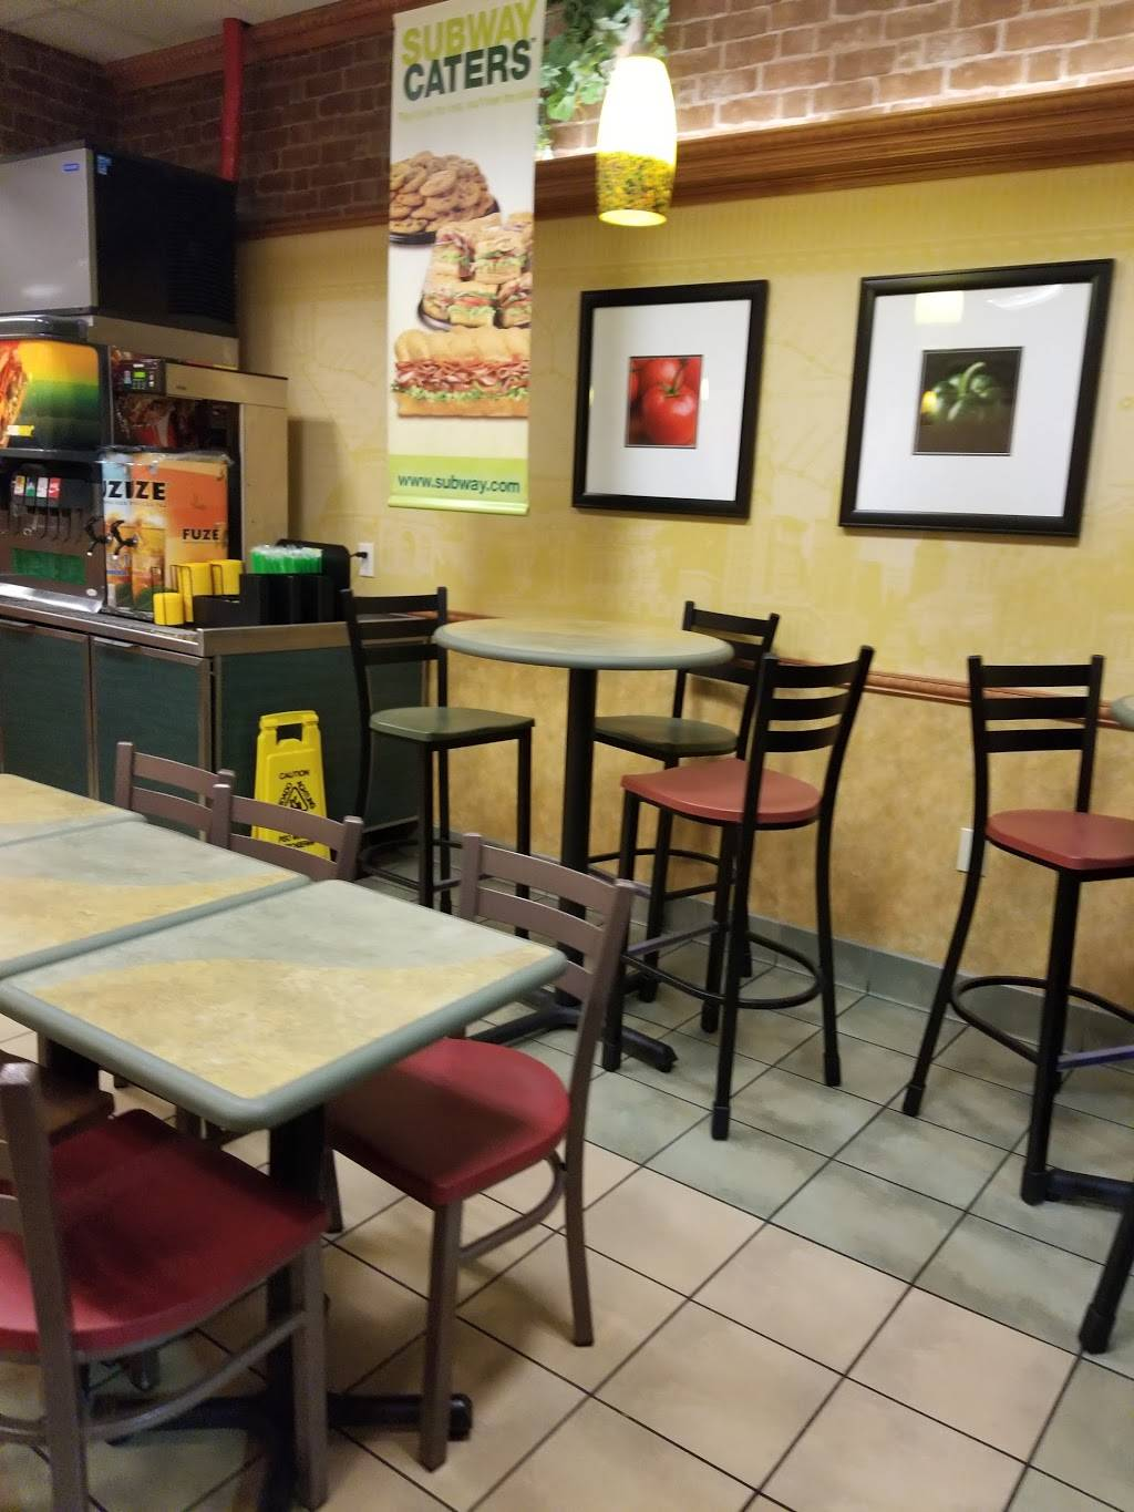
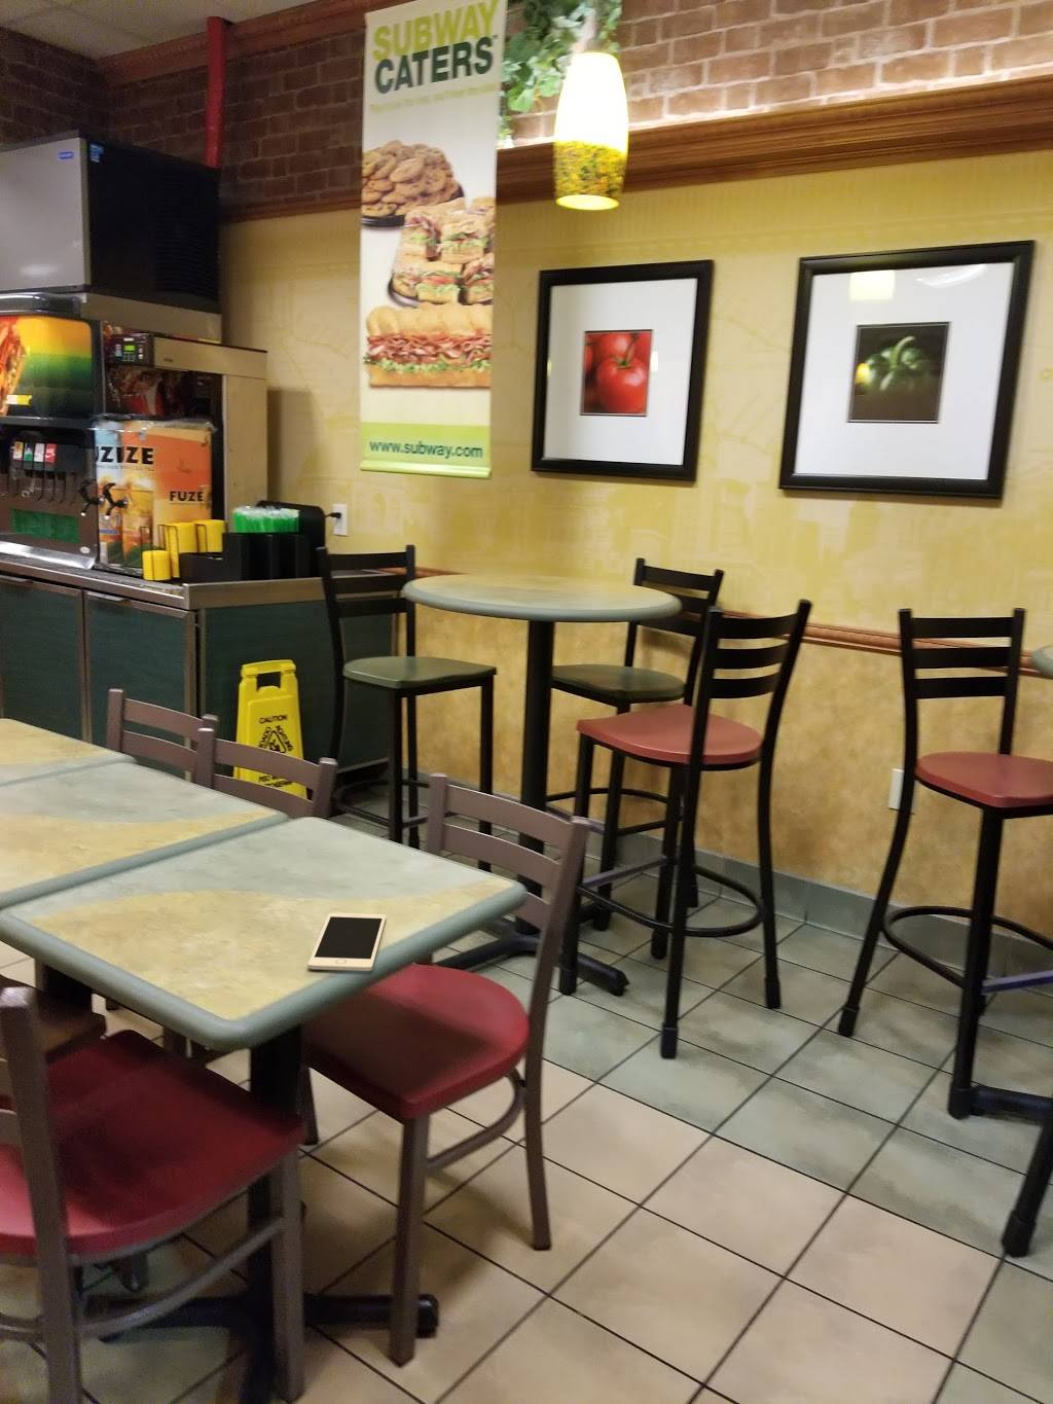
+ cell phone (348, 940)
